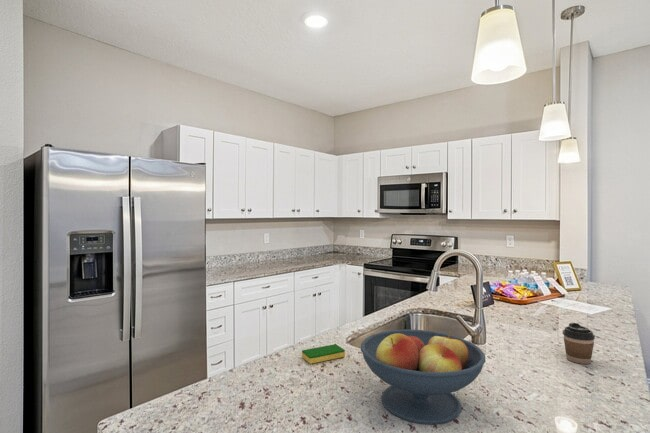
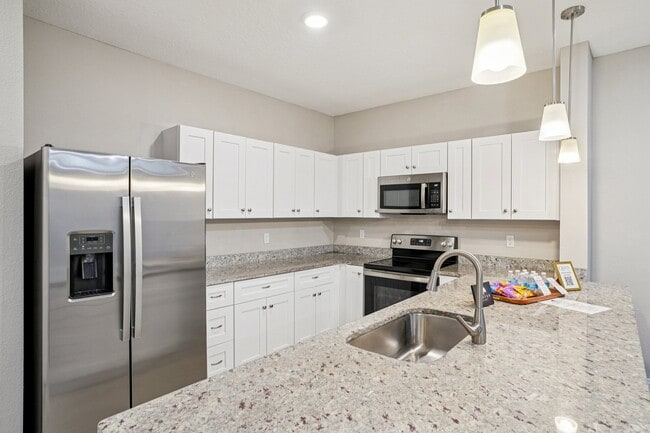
- dish sponge (323, 353)
- coffee cup (578, 342)
- fruit bowl (420, 365)
